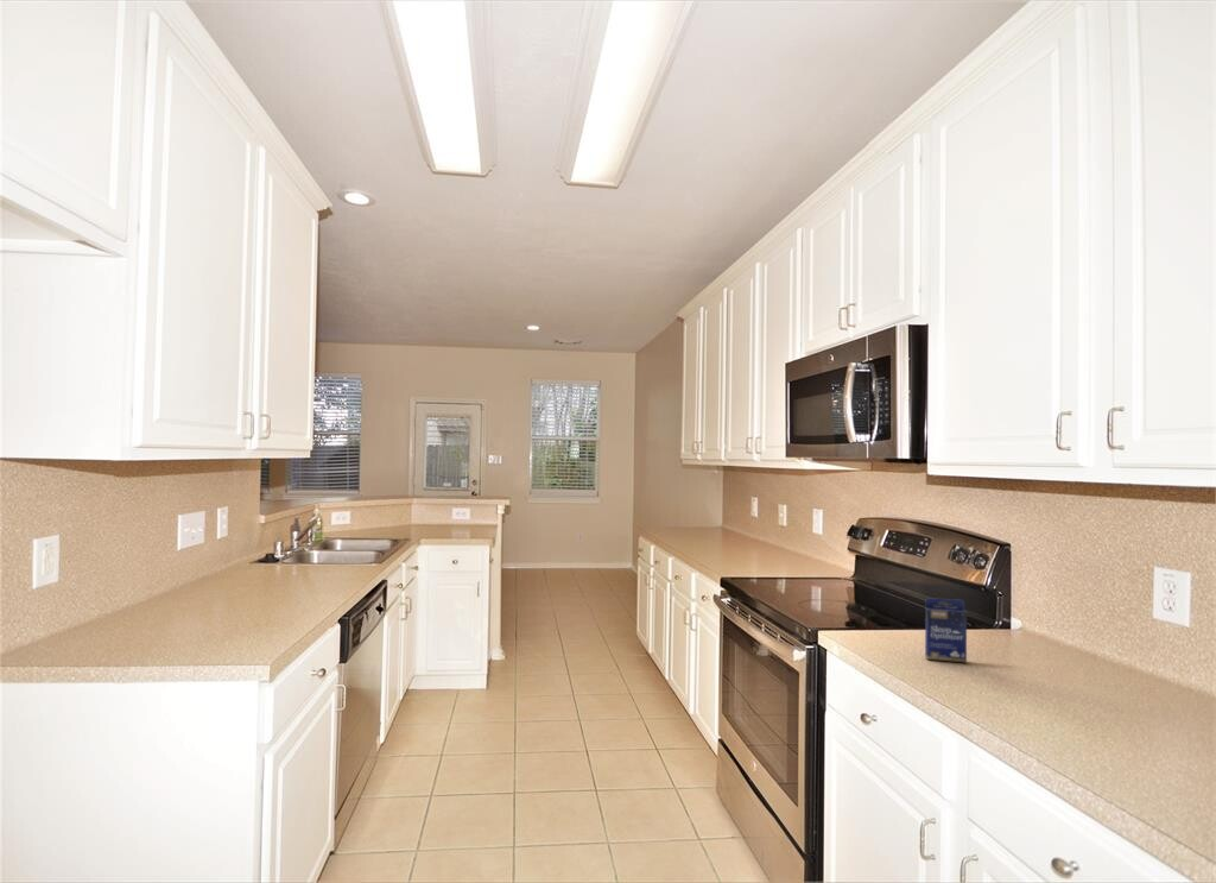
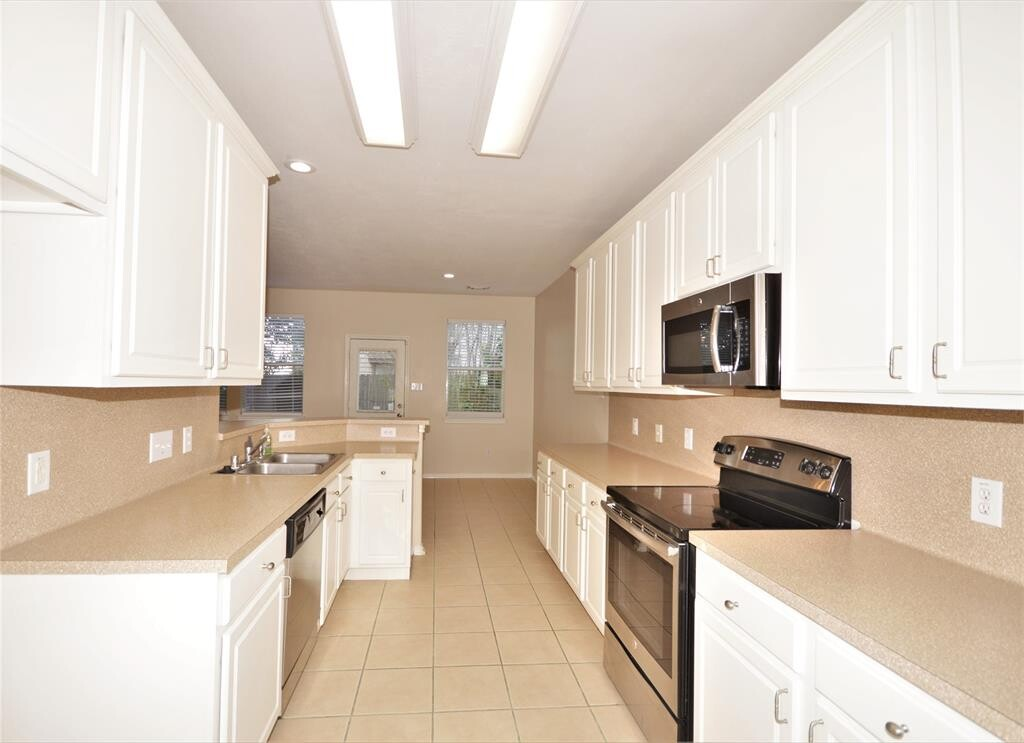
- small box (945, 629)
